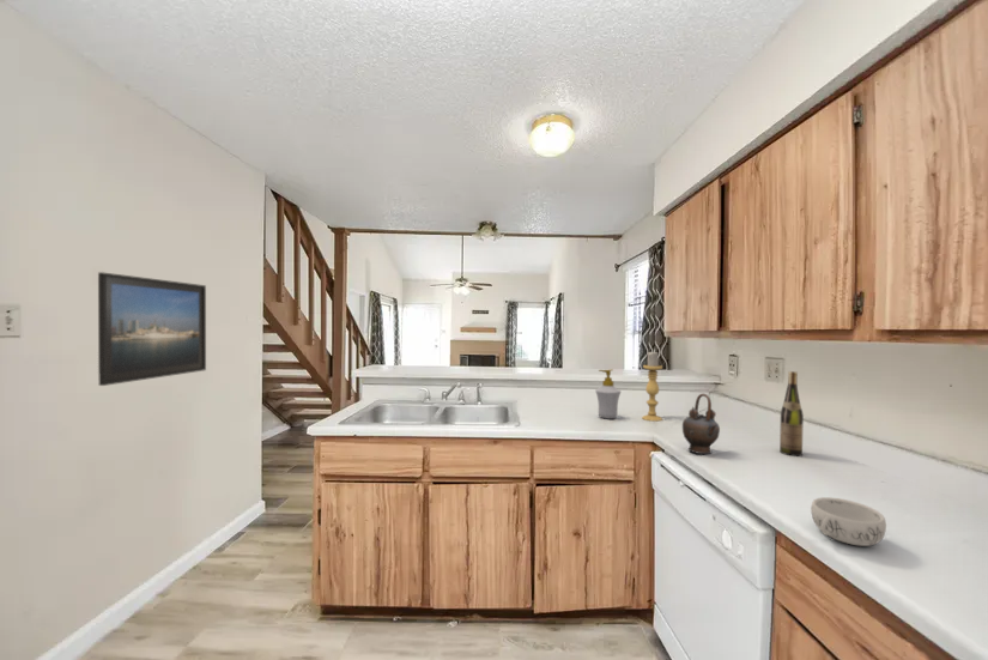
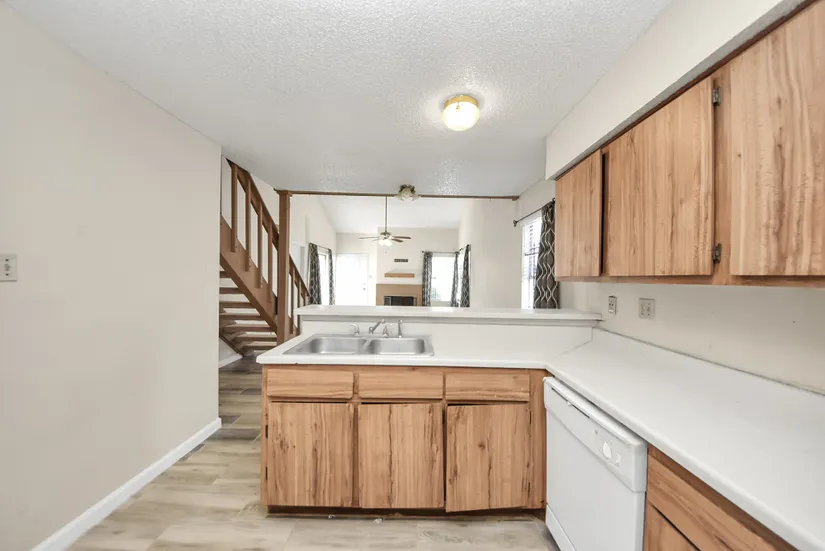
- decorative bowl (843, 522)
- soap bottle (607, 393)
- candle holder (651, 385)
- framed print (159, 328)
- teapot (702, 423)
- wine bottle (792, 412)
